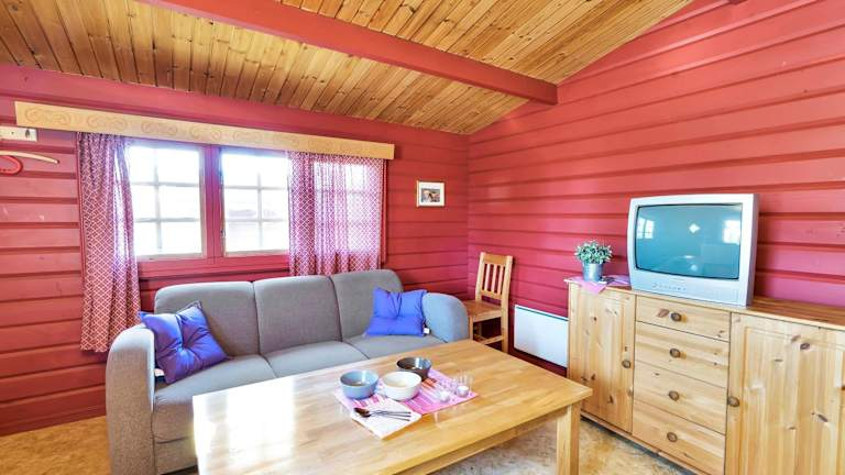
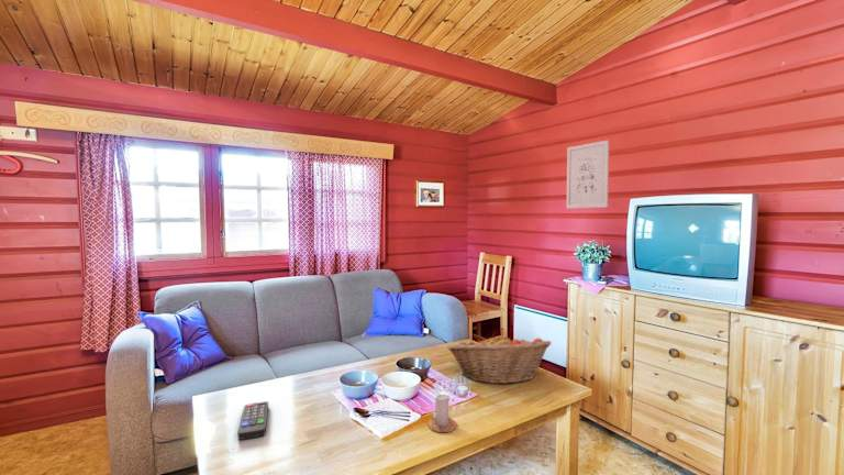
+ wall art (586, 176)
+ candle (442, 405)
+ remote control (254, 418)
+ fruit basket (498, 353)
